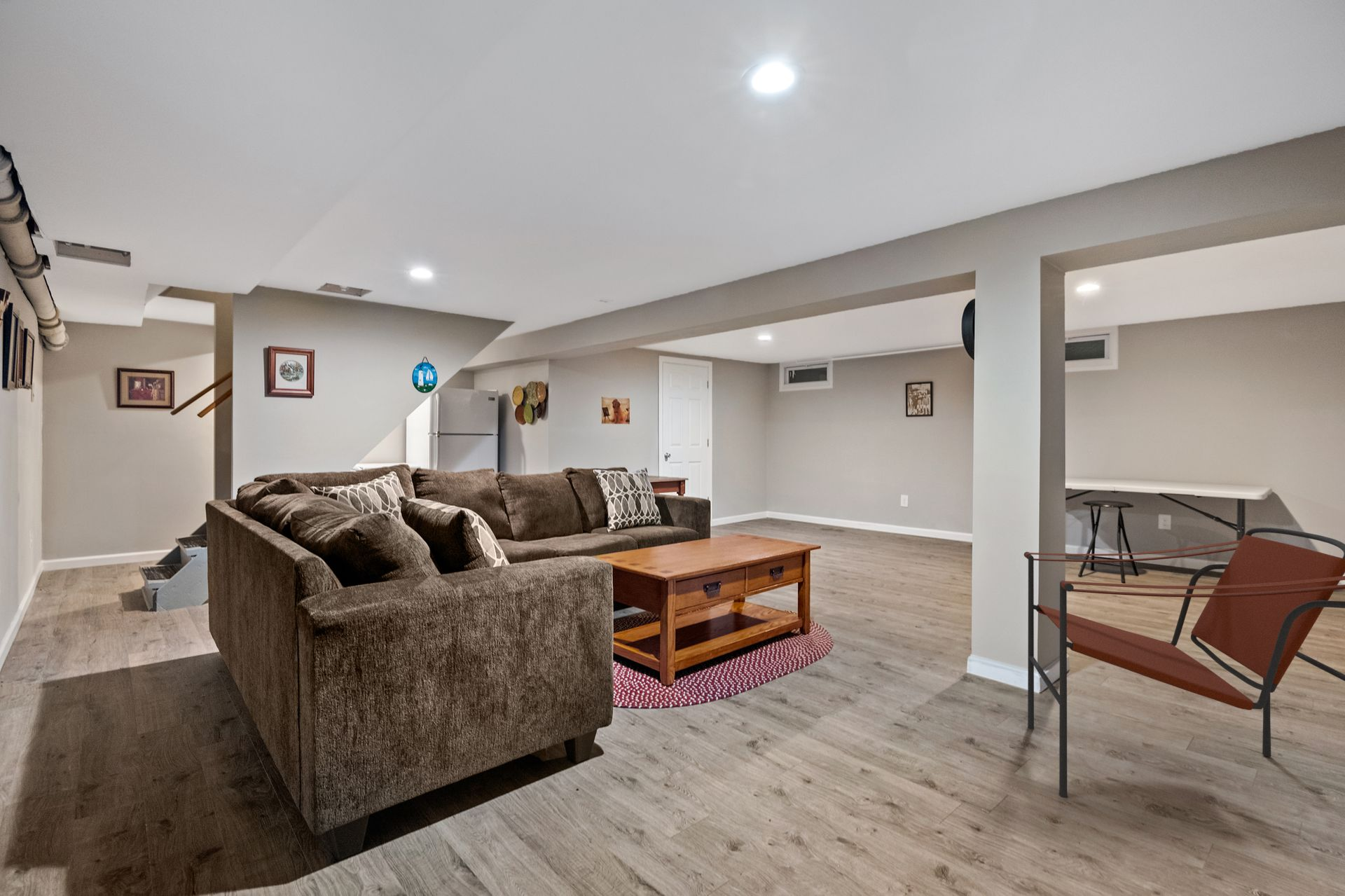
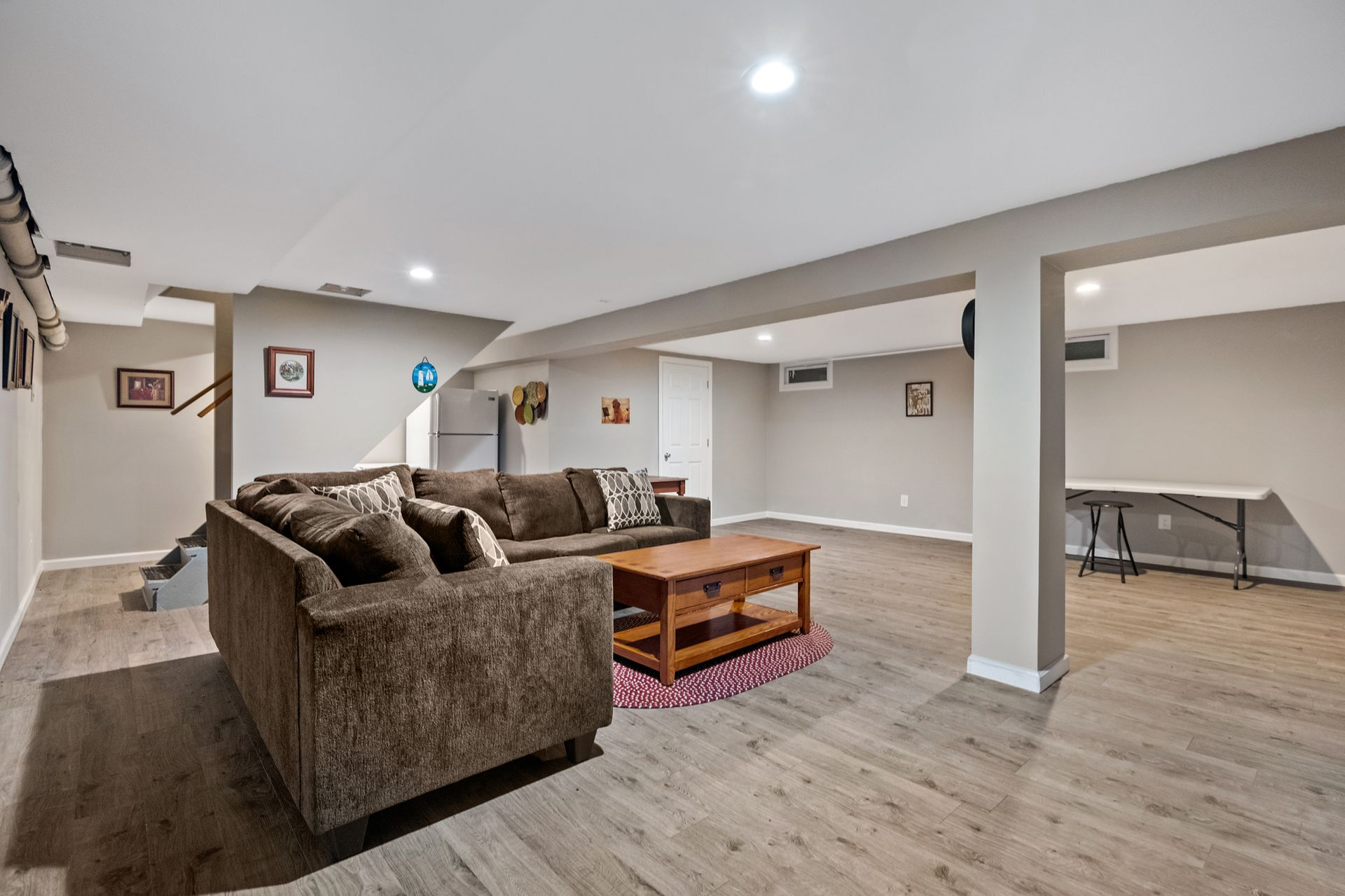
- armchair (1174, 653)
